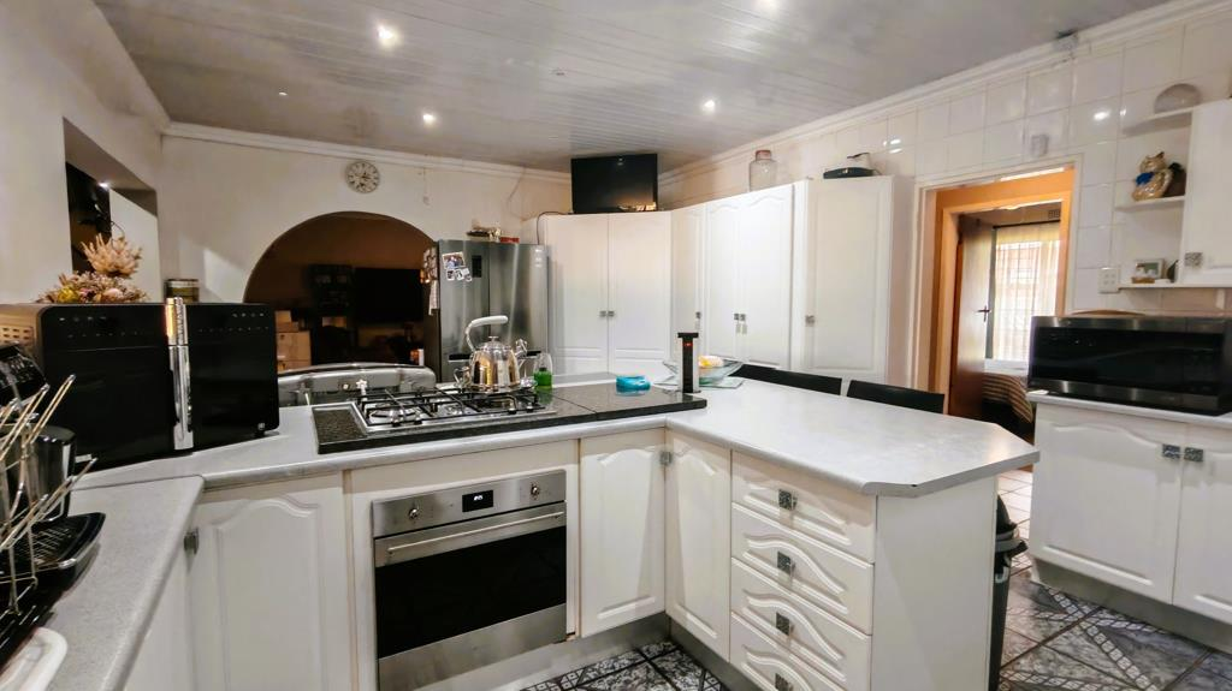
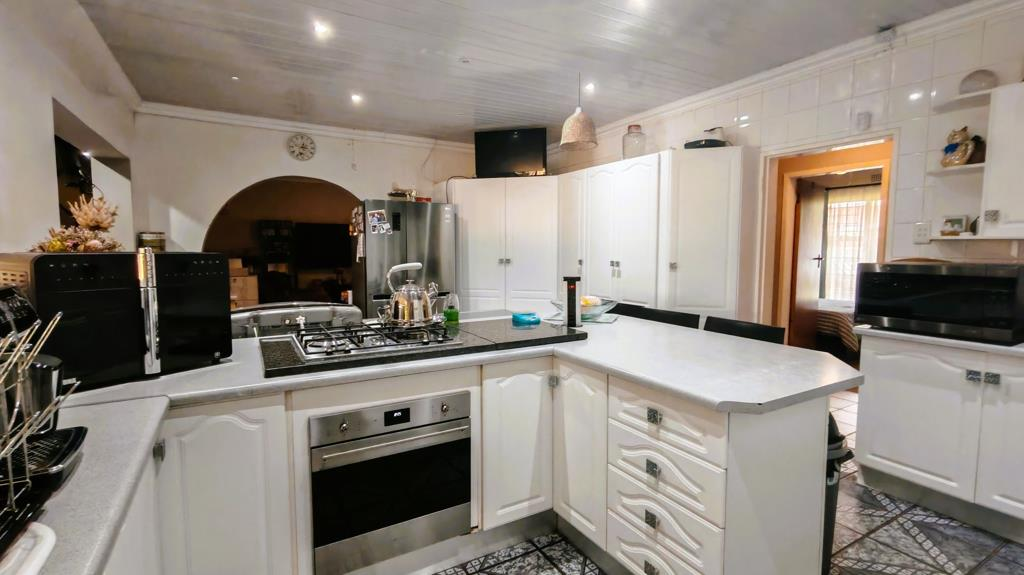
+ pendant lamp (578, 109)
